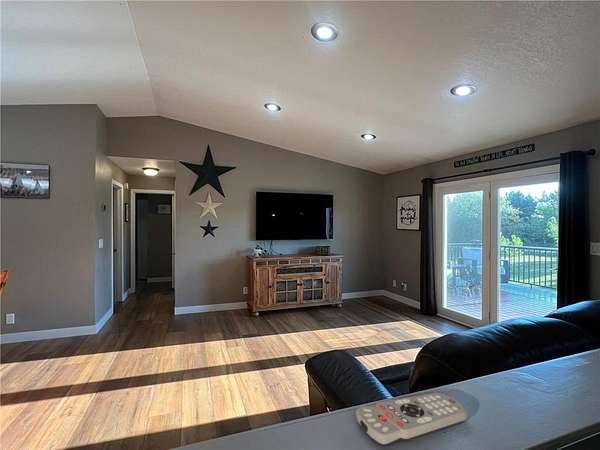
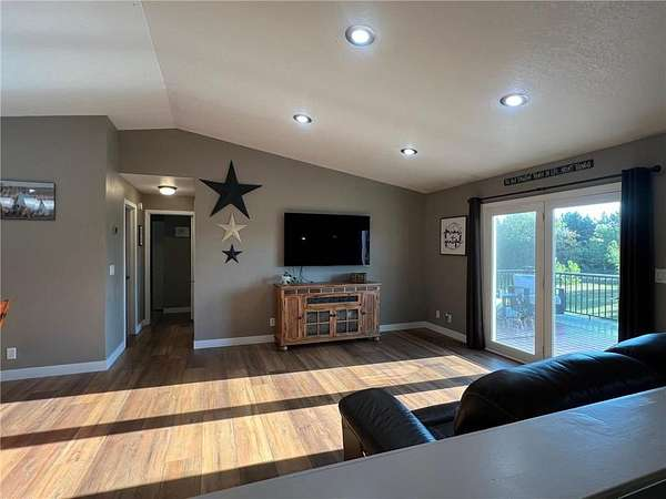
- remote control (413, 415)
